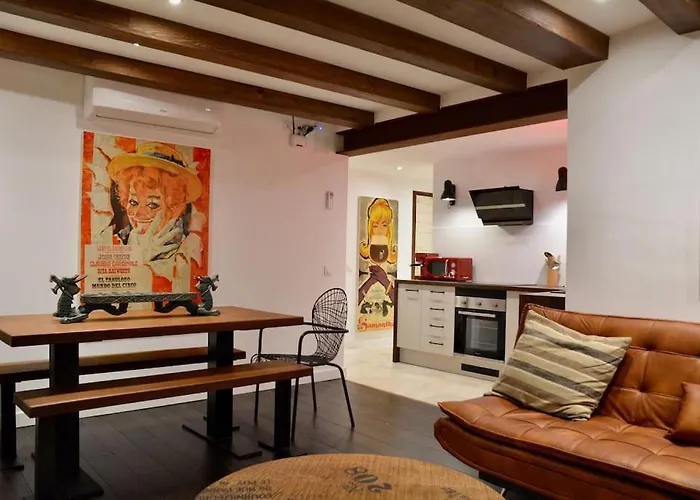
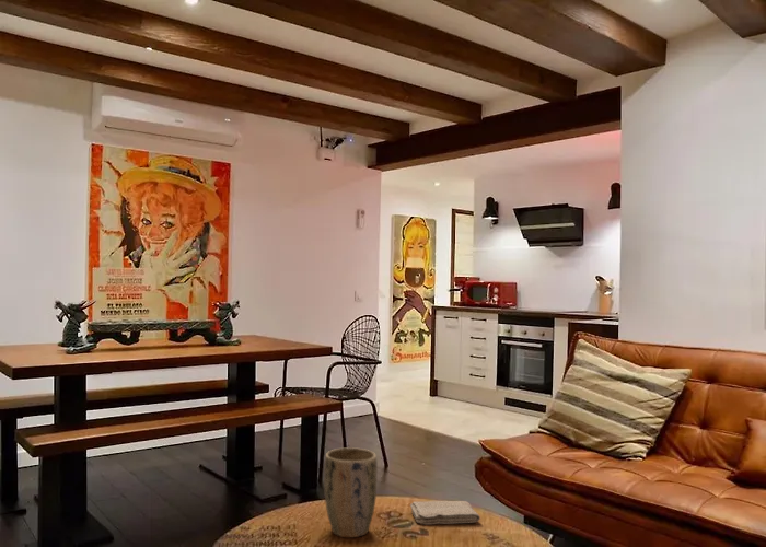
+ plant pot (350, 492)
+ washcloth (443, 511)
